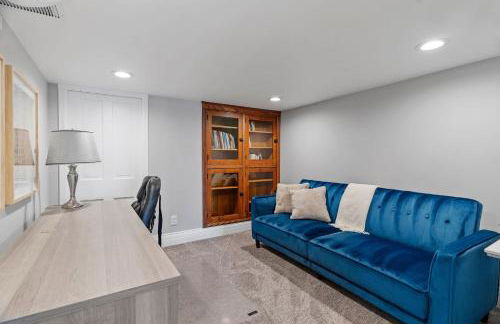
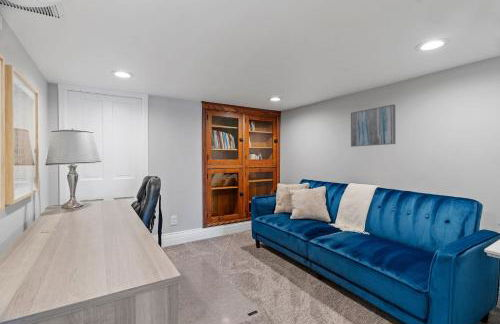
+ wall art (371, 127)
